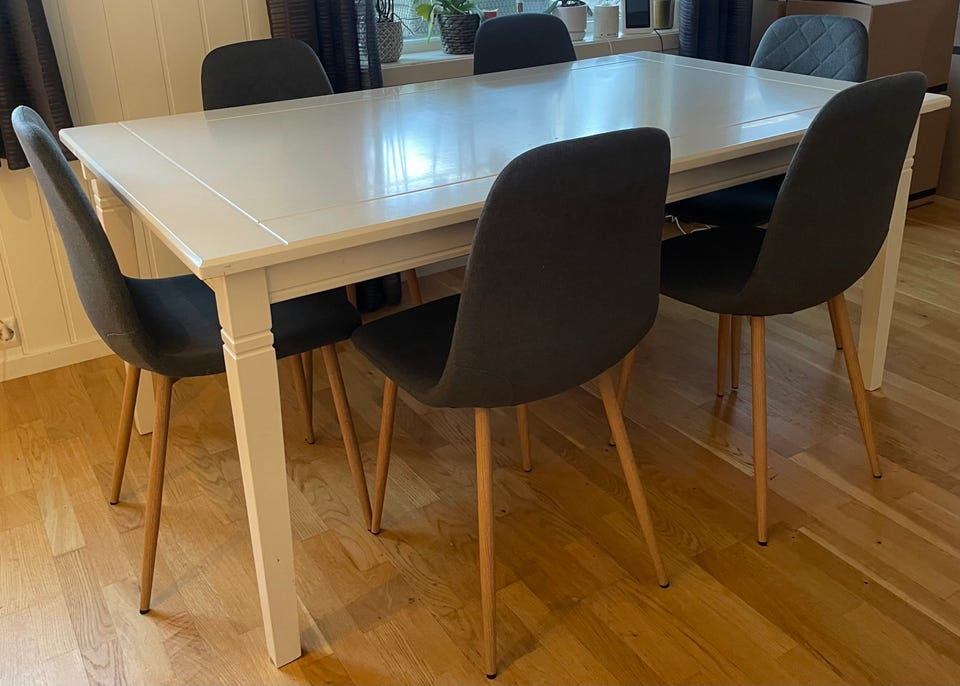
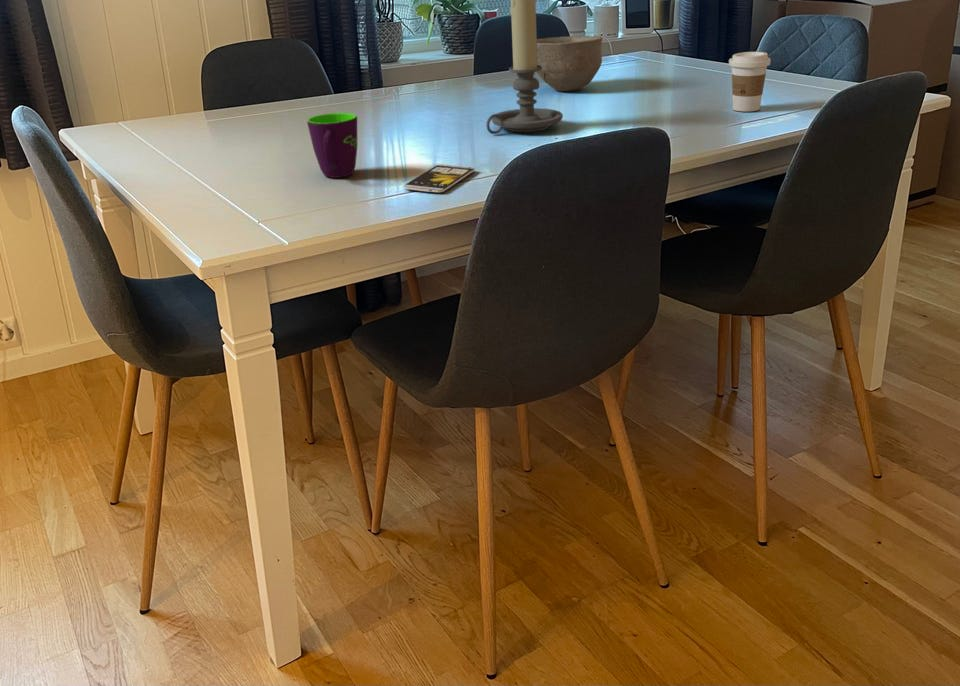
+ mug (333, 148)
+ bowl (566, 63)
+ smartphone (440, 177)
+ candle holder (519, 60)
+ coffee cup (748, 81)
